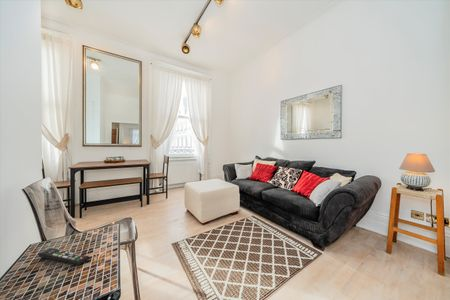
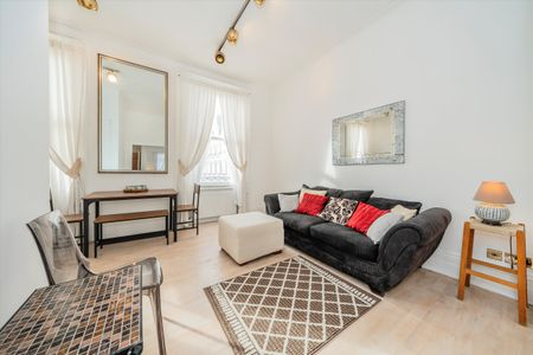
- remote control (63, 256)
